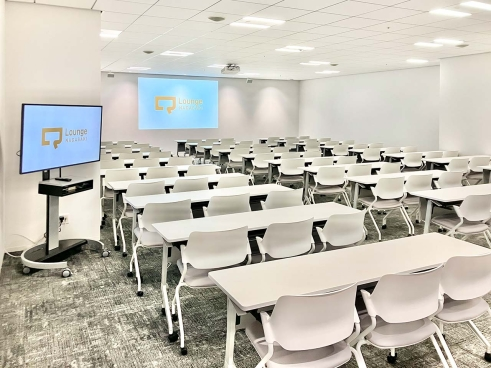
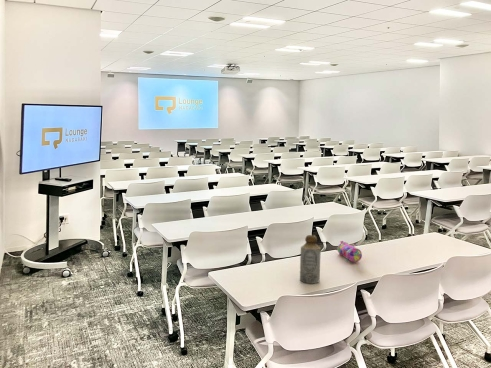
+ bottle (310, 257)
+ pencil case (348, 251)
